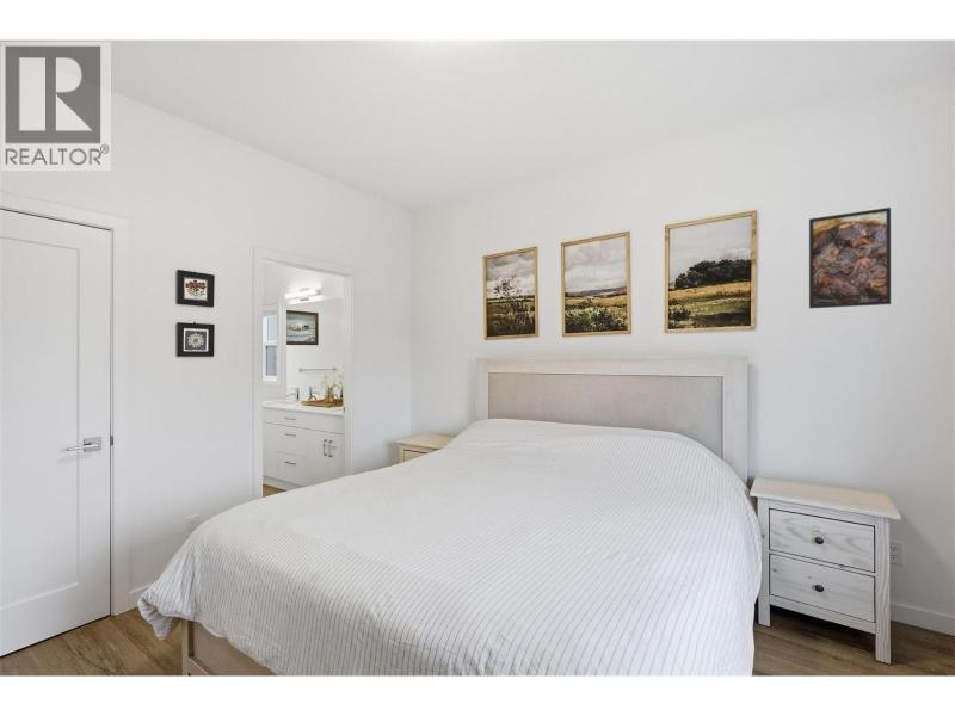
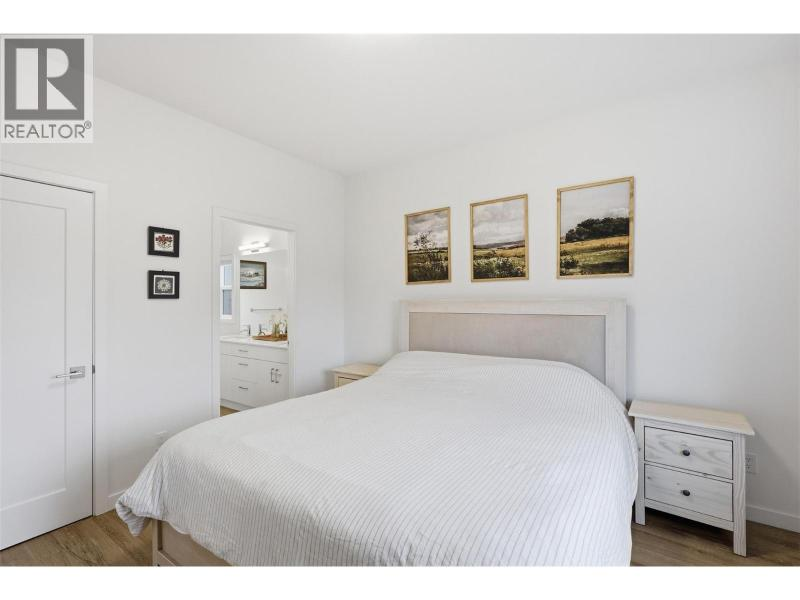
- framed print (848, 259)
